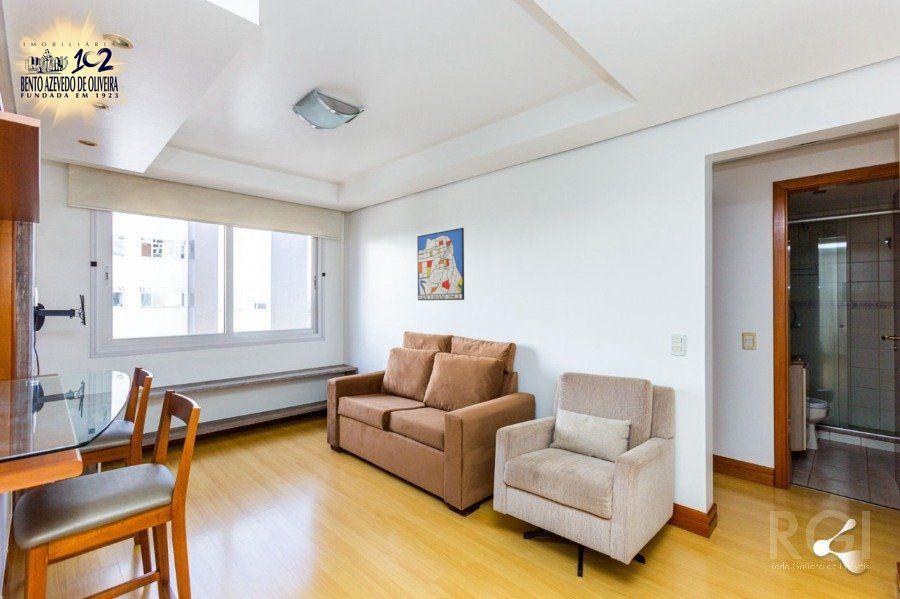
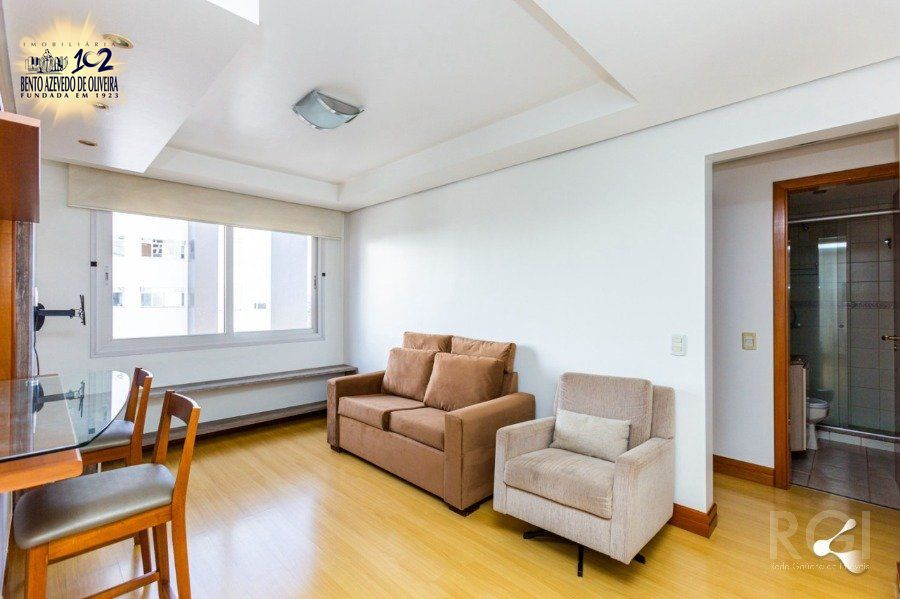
- wall art (439, 266)
